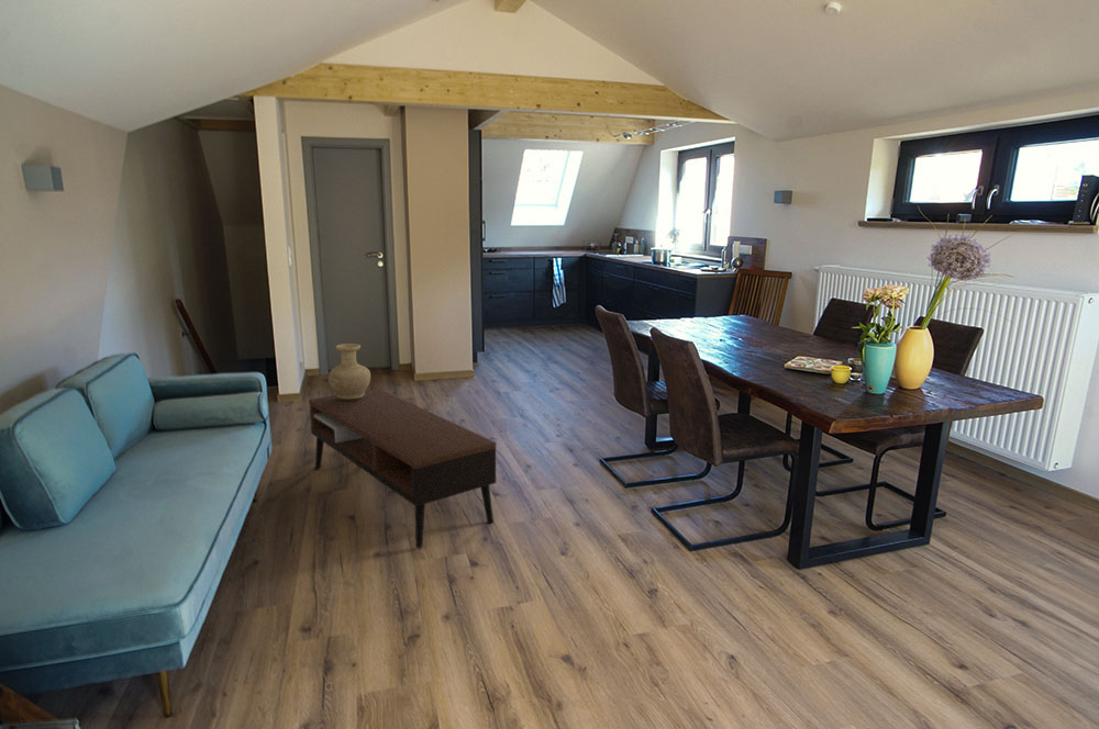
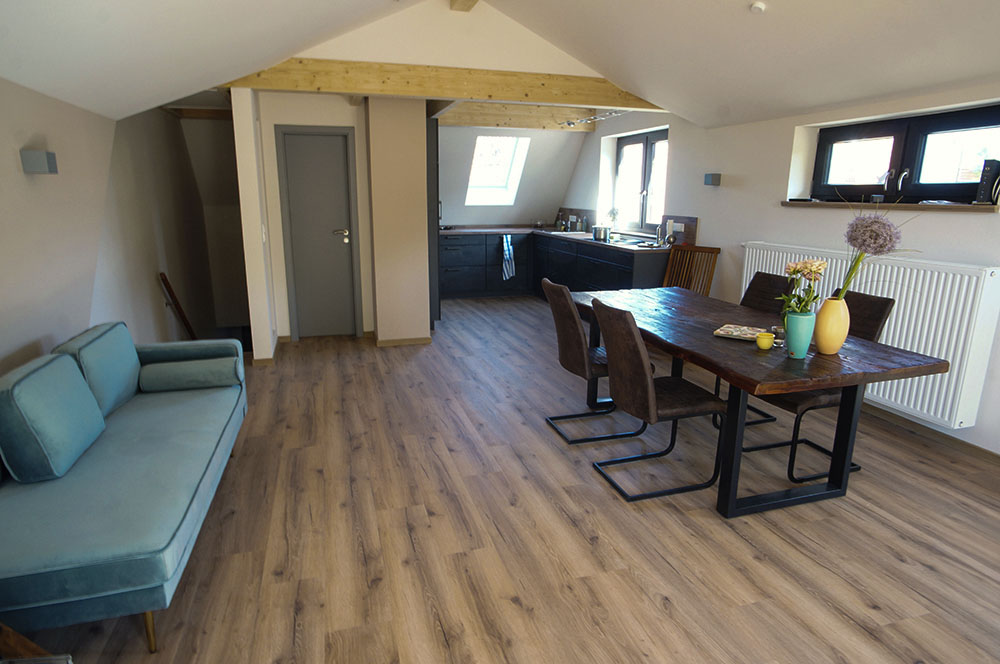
- vase (349, 371)
- coffee table (395, 456)
